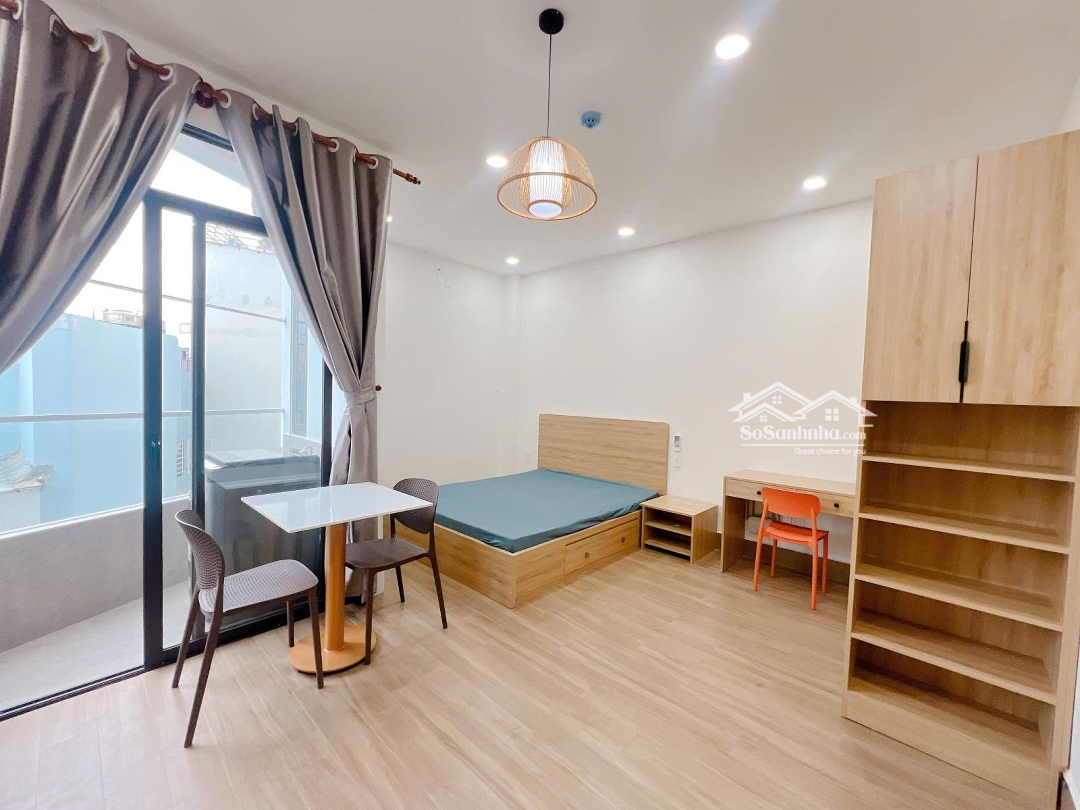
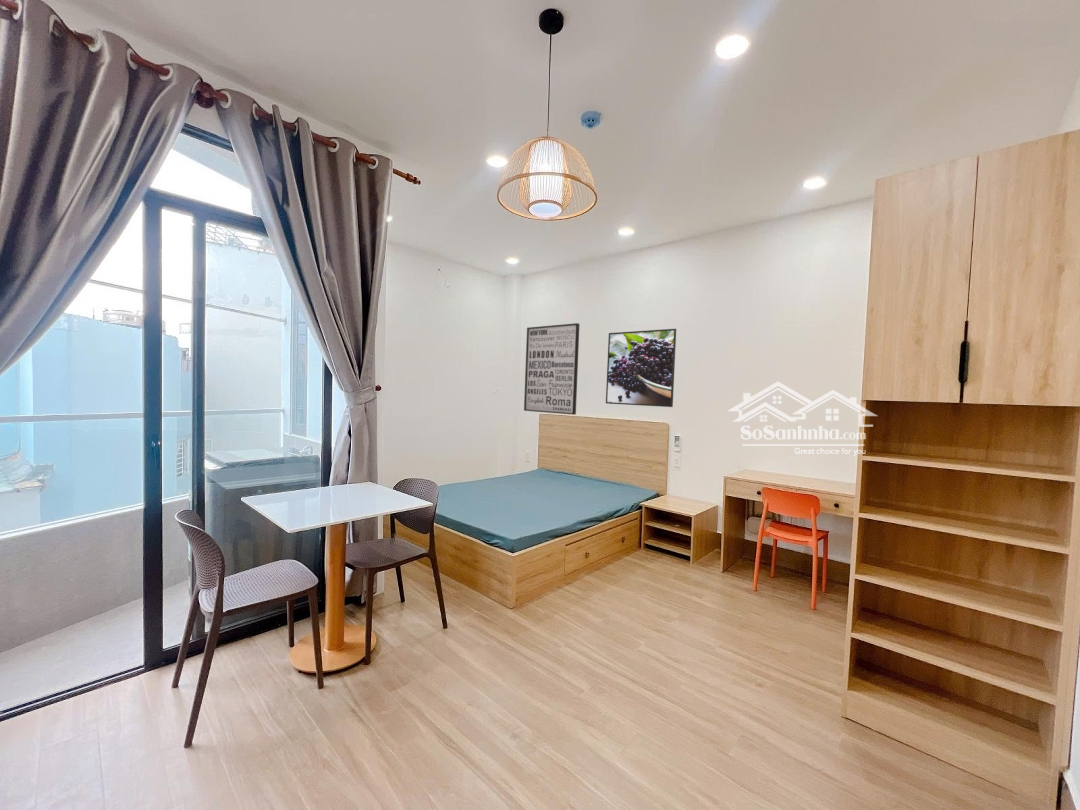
+ wall art (550, 369)
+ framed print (639, 368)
